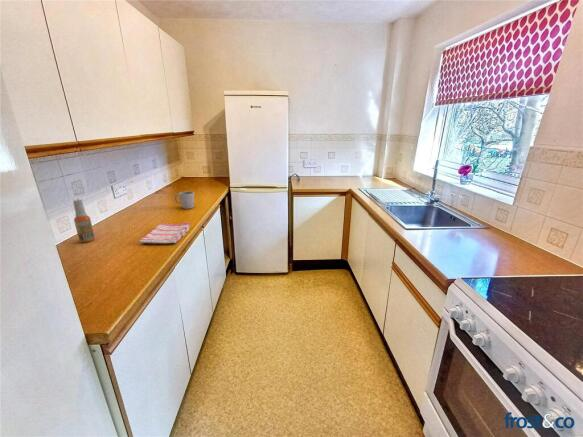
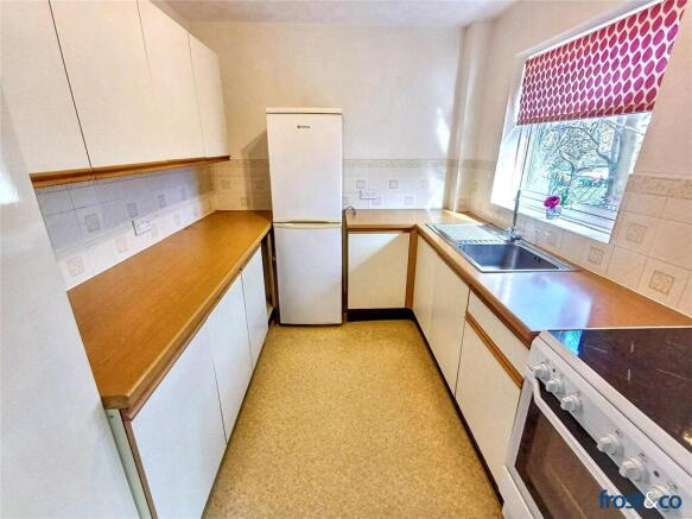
- spray bottle (82, 220)
- dish towel (166, 232)
- mug (184, 200)
